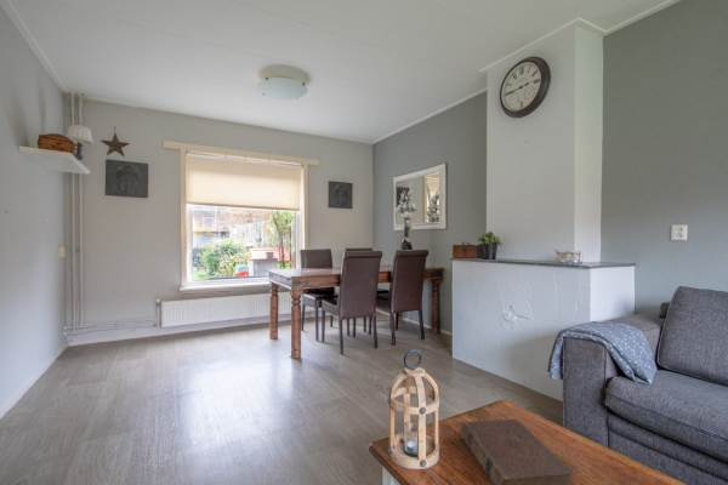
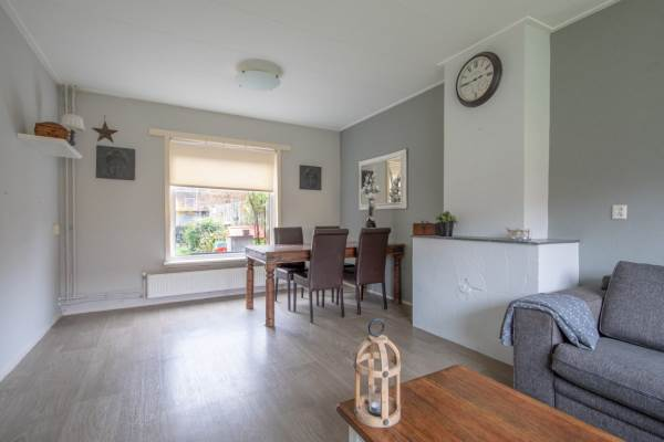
- book (510, 452)
